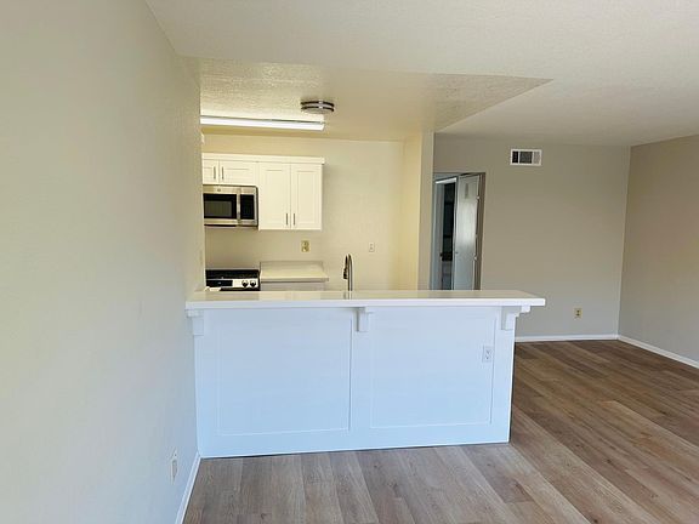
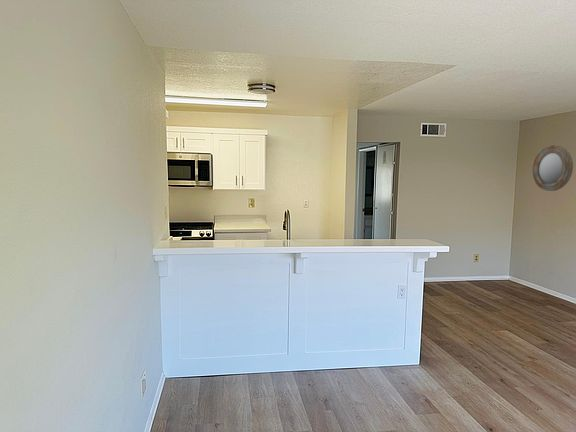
+ home mirror (551, 168)
